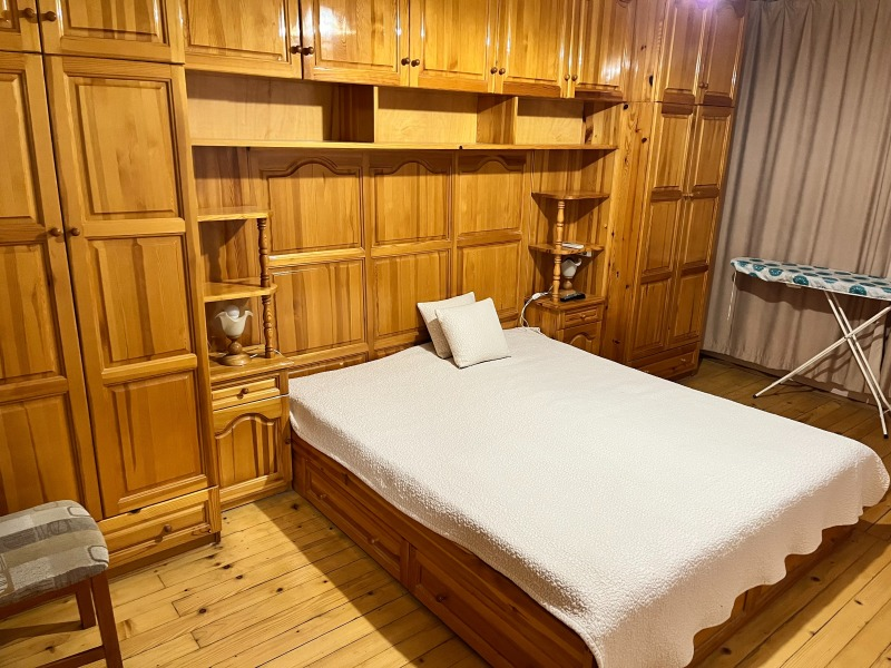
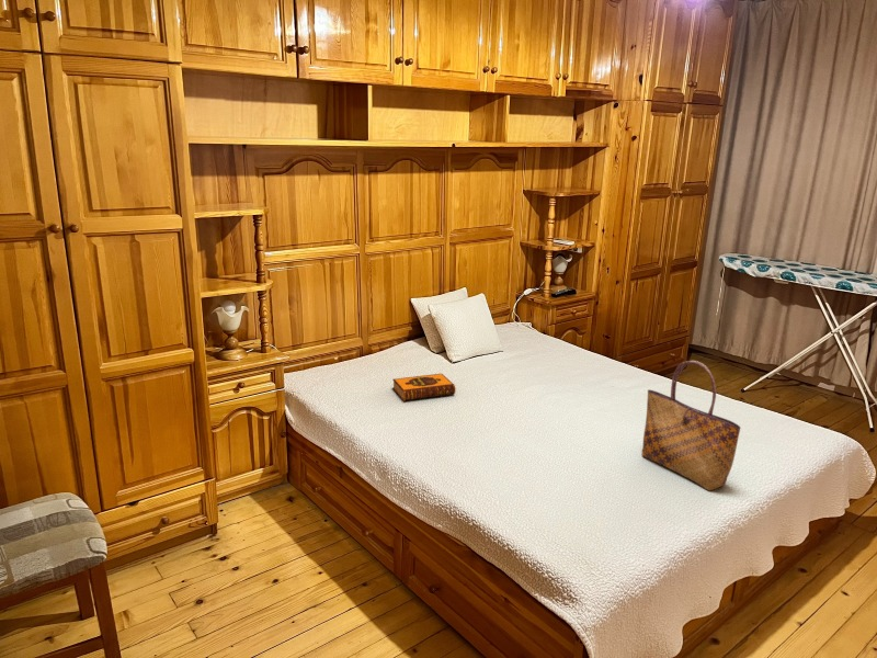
+ tote bag (688, 417)
+ hardback book (423, 387)
